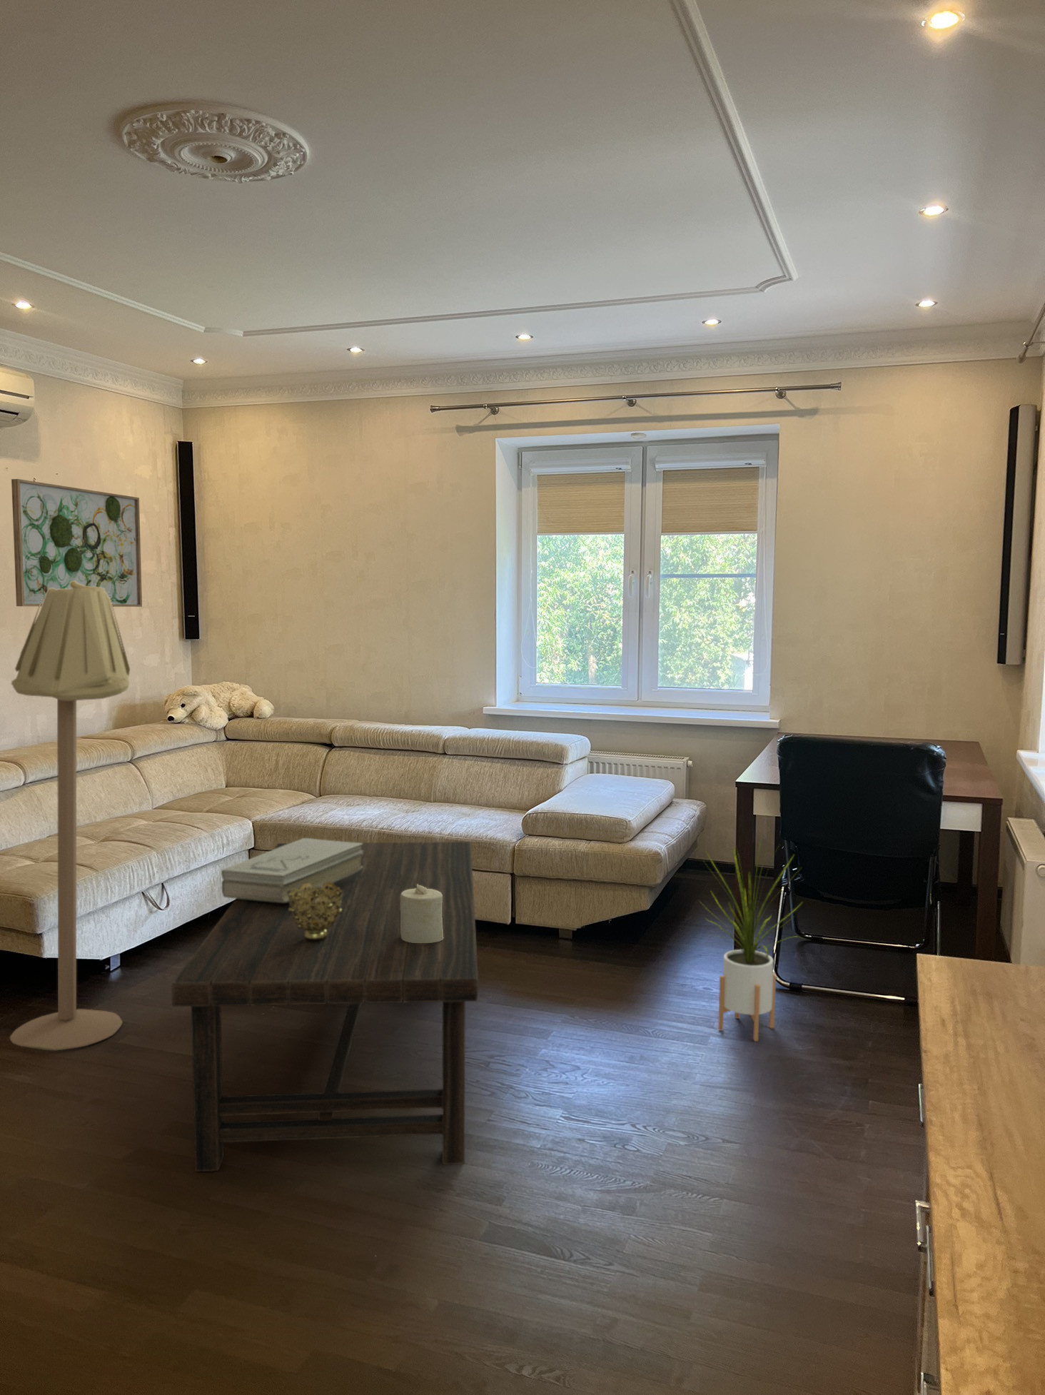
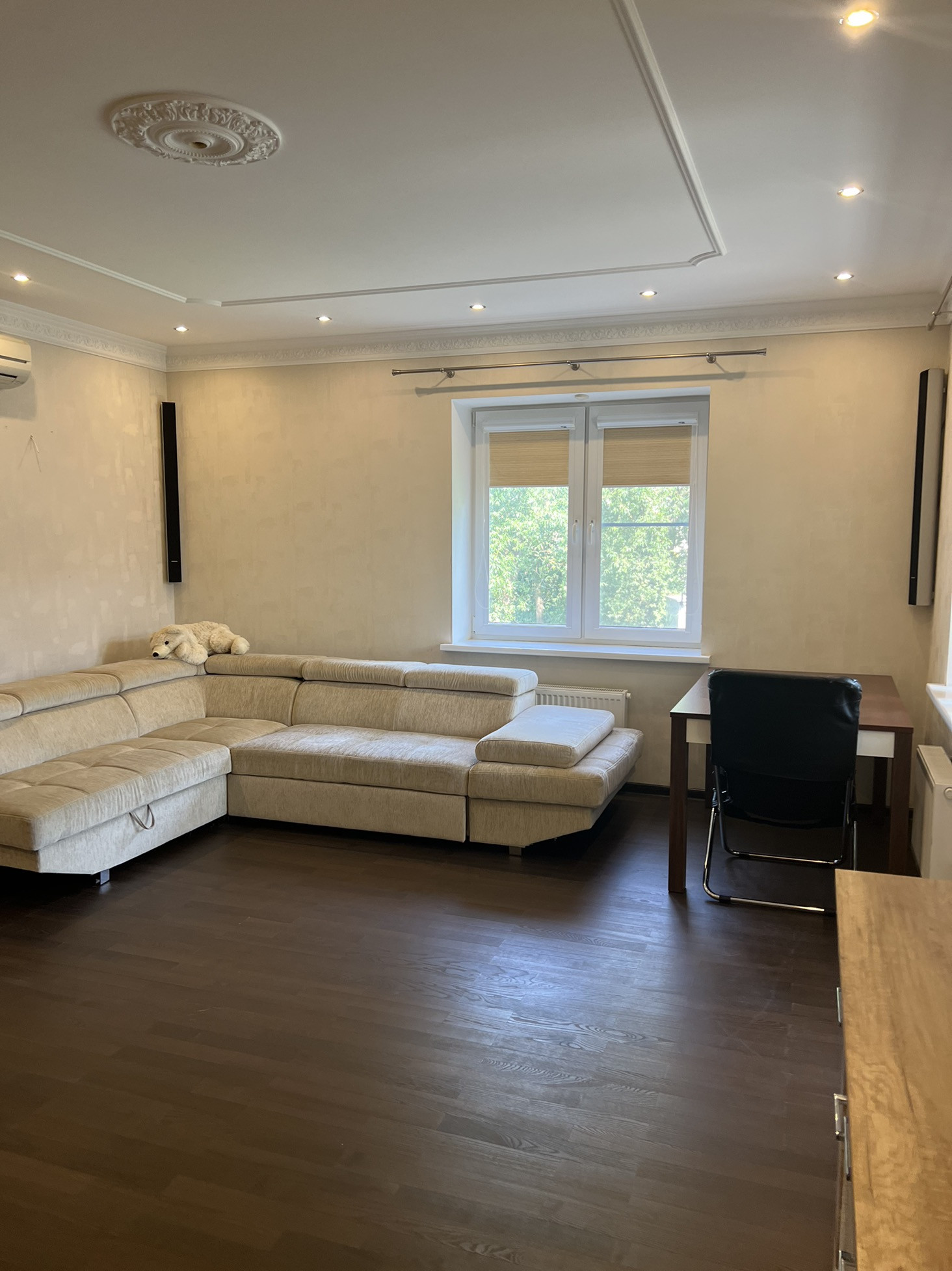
- decorative bowl (315, 913)
- house plant (750, 934)
- wall art (83, 548)
- candle (422, 910)
- floor lamp (72, 814)
- coffee table (356, 975)
- books (295, 874)
